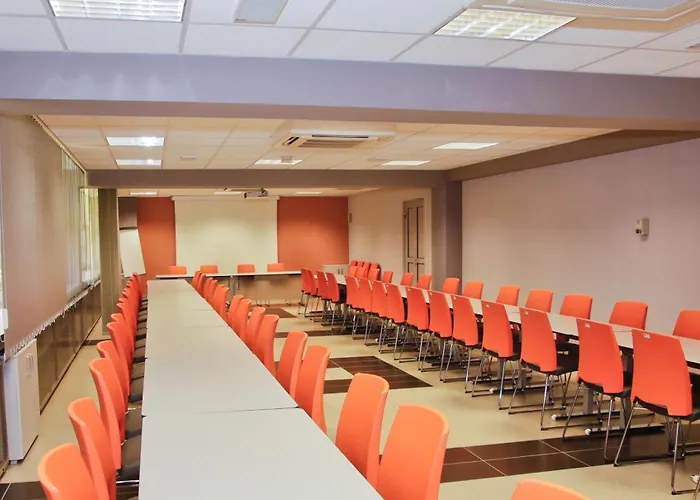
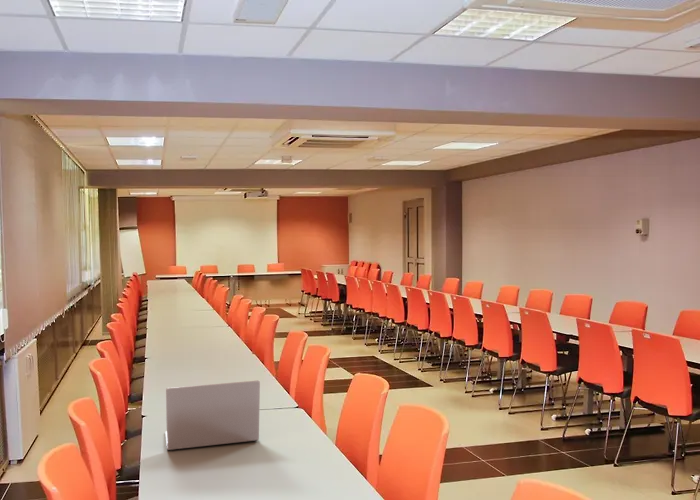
+ laptop (210, 407)
